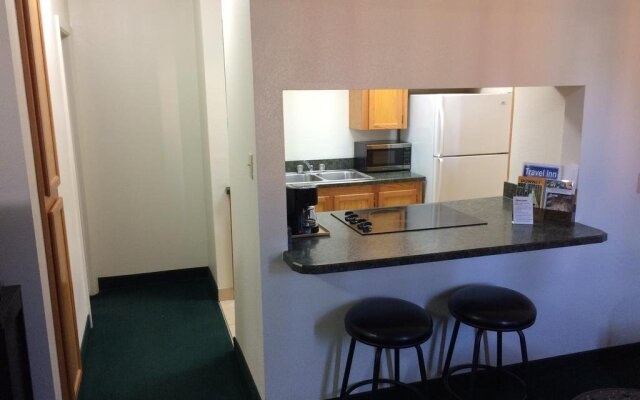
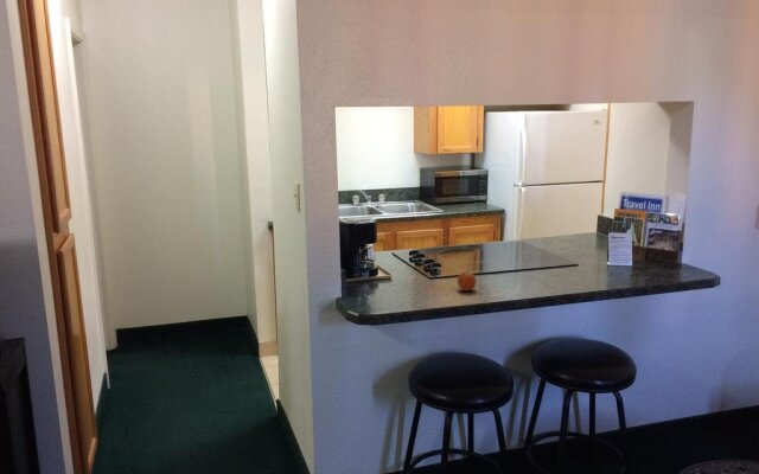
+ fruit (466, 280)
